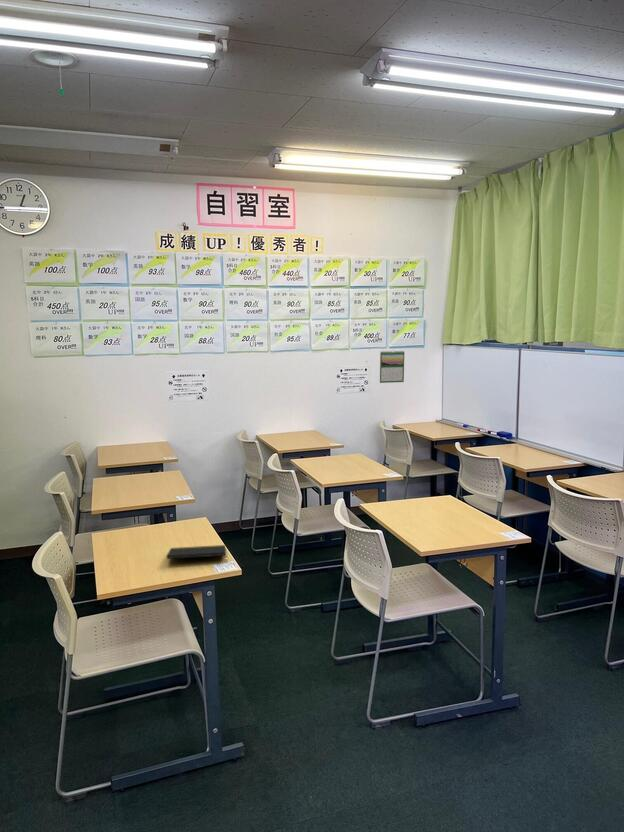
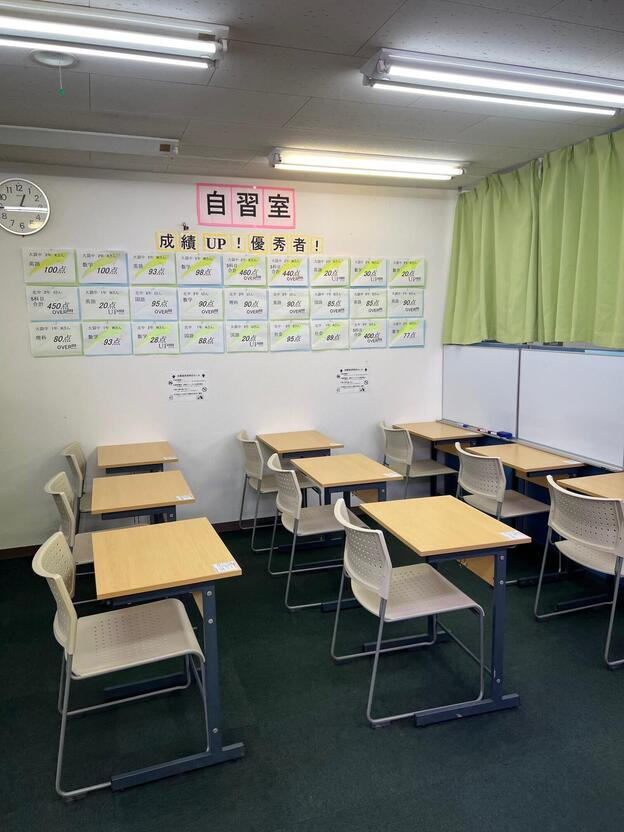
- notepad (197, 551)
- calendar (392, 366)
